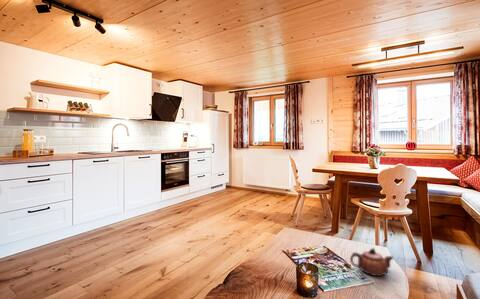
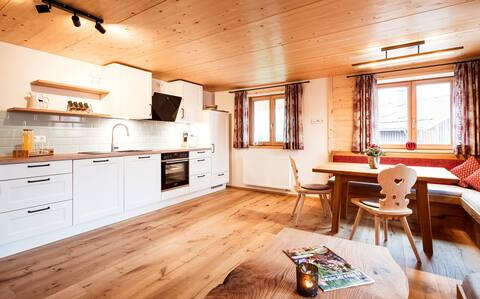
- teapot (371, 259)
